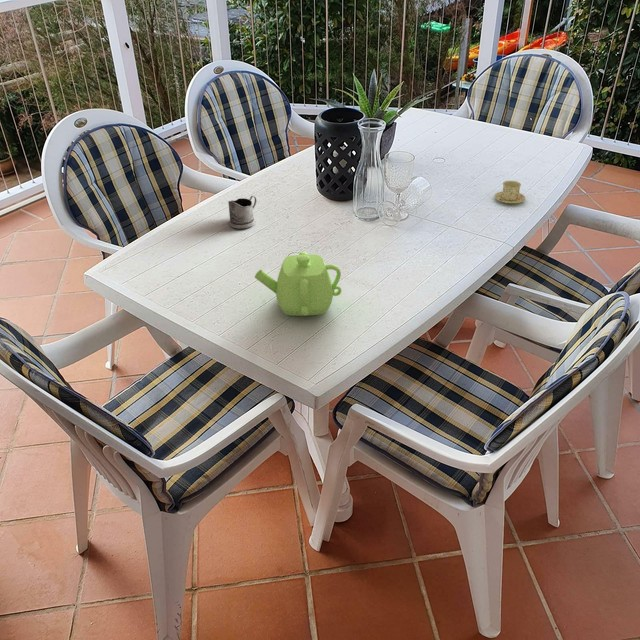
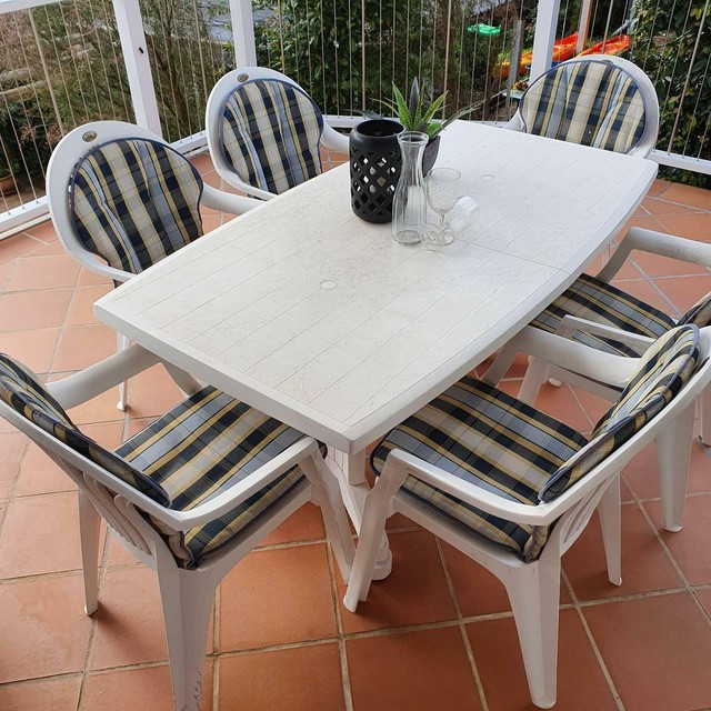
- teapot (298, 282)
- tea glass holder (244, 209)
- chinaware (510, 191)
